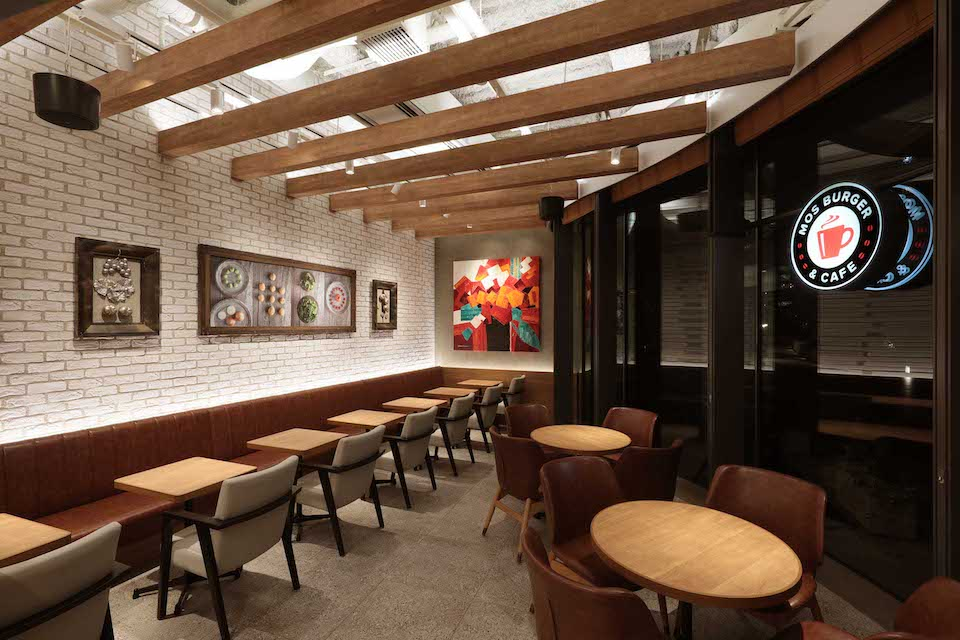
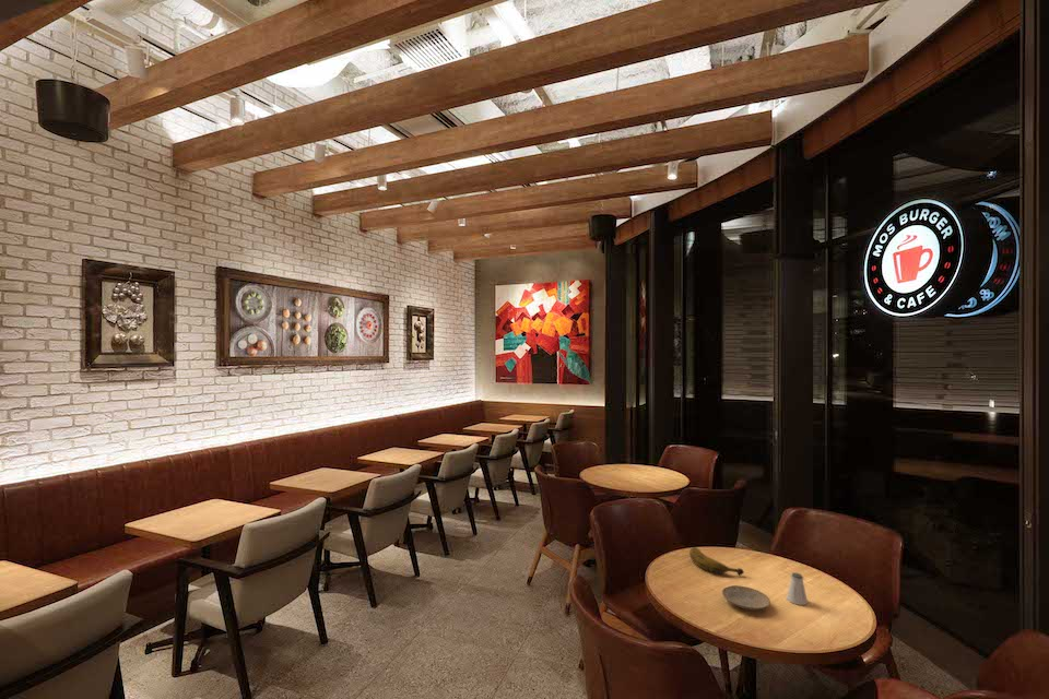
+ saltshaker (797, 587)
+ banana (714, 559)
+ plate (745, 600)
